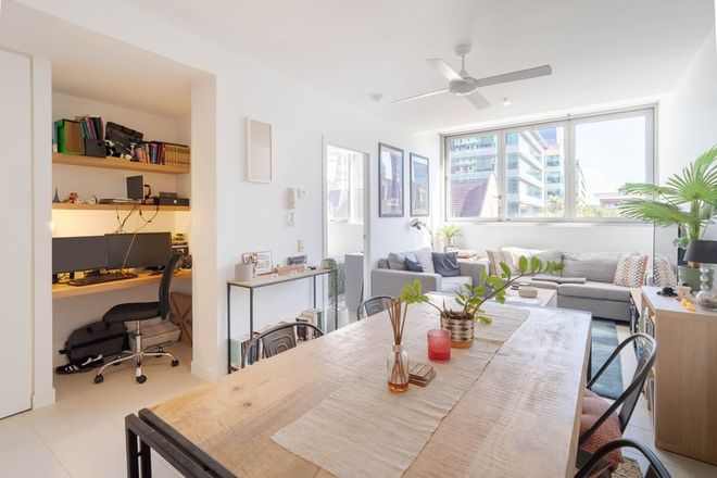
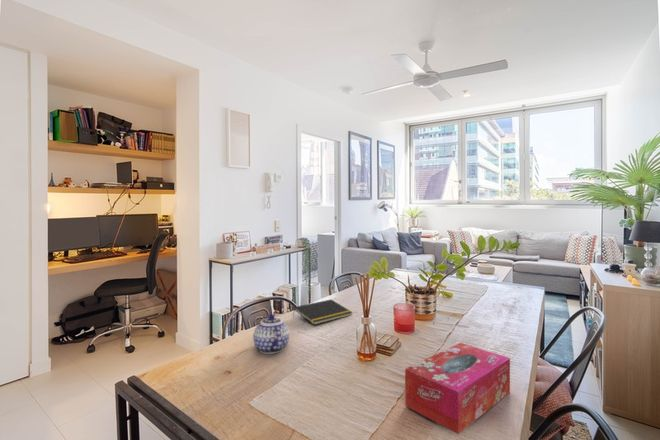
+ teapot (271, 331)
+ tissue box (459, 381)
+ notepad (323, 311)
